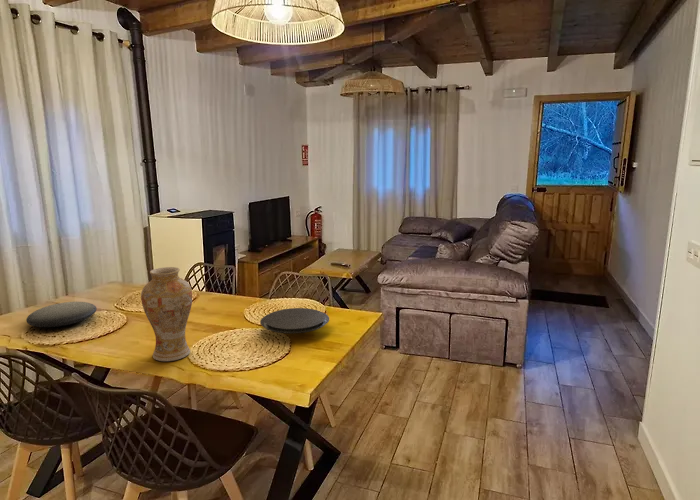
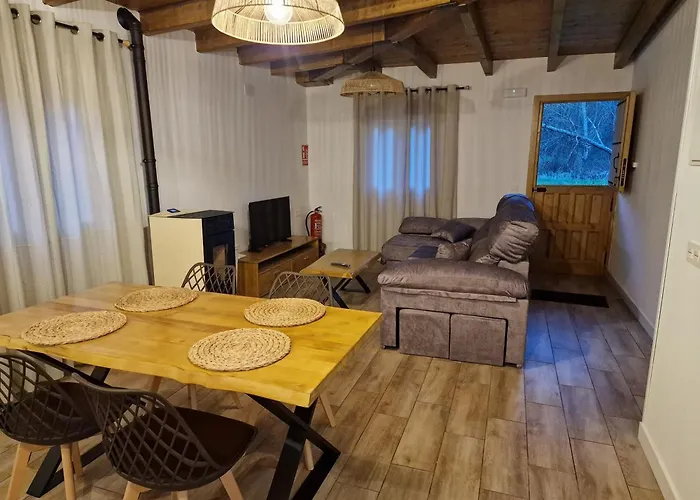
- plate (295, 323)
- plate (62, 313)
- vase (168, 313)
